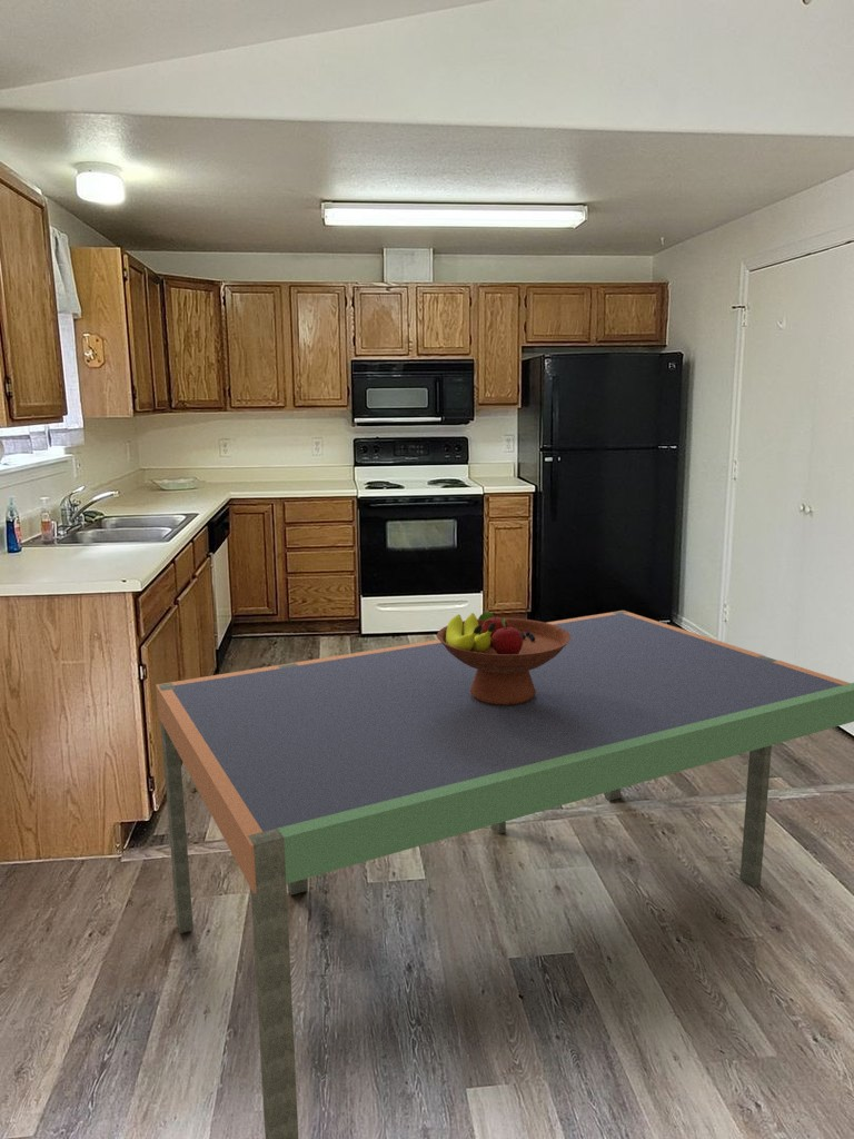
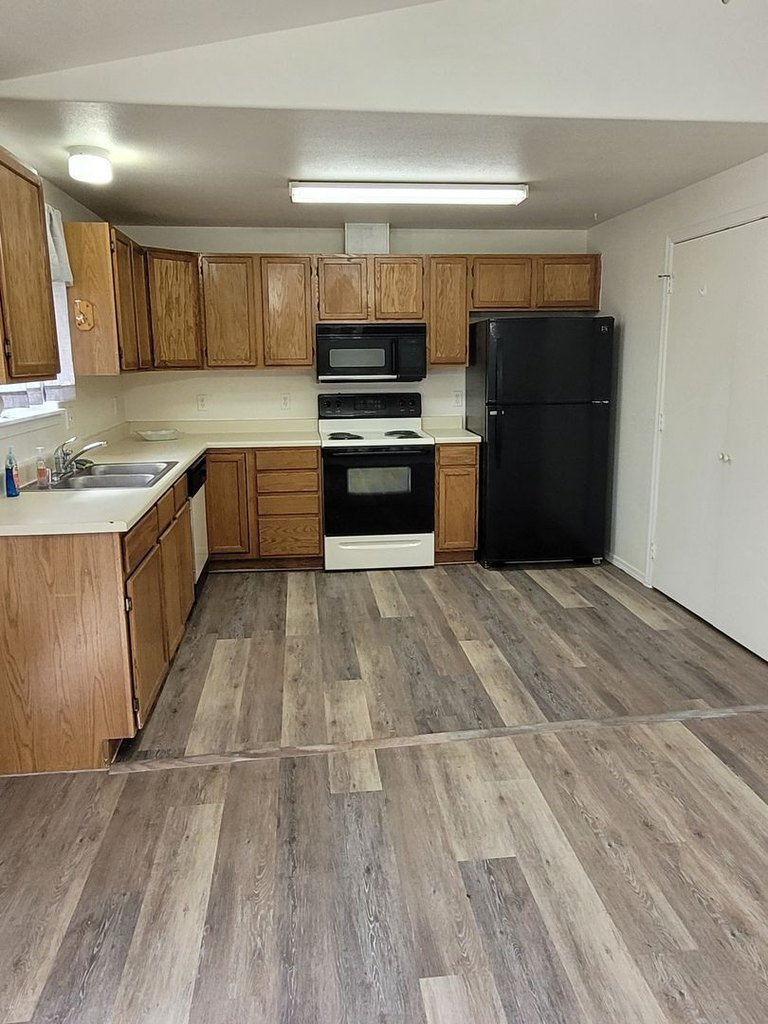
- fruit bowl (503, 652)
- dining table (539, 798)
